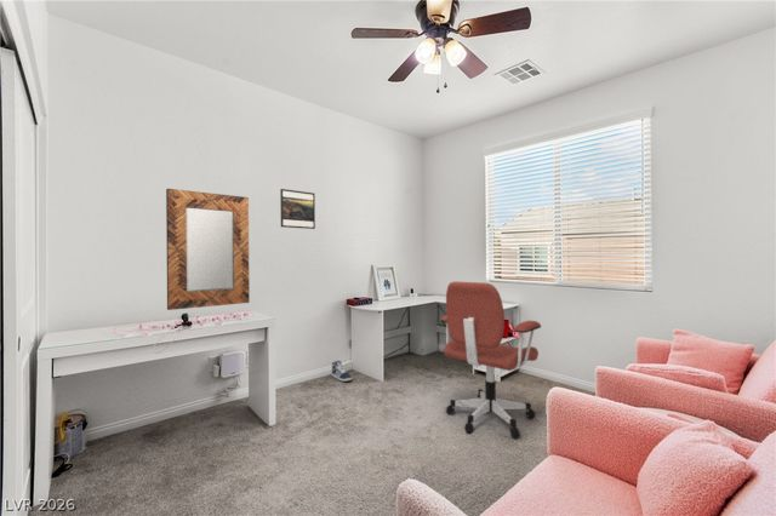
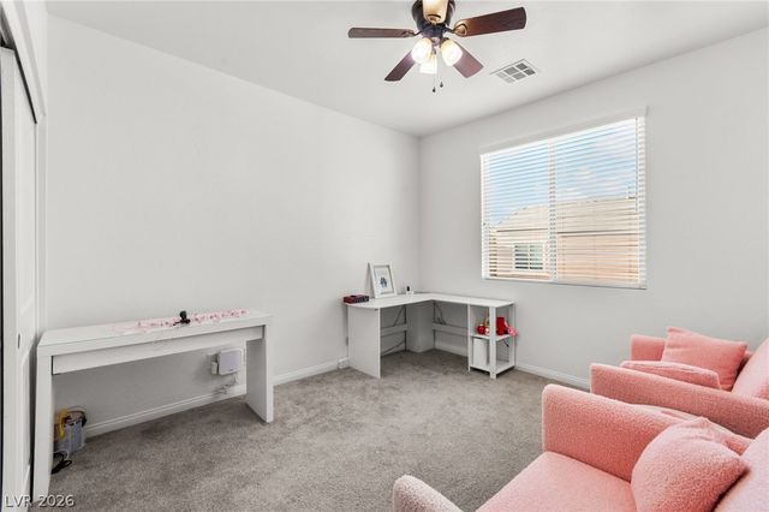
- office chair (486, 350)
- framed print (298, 210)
- sneaker (341, 369)
- home mirror (210, 250)
